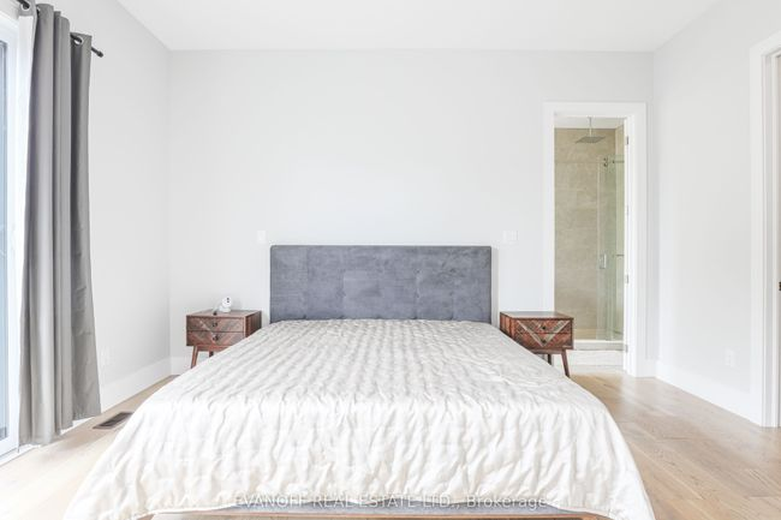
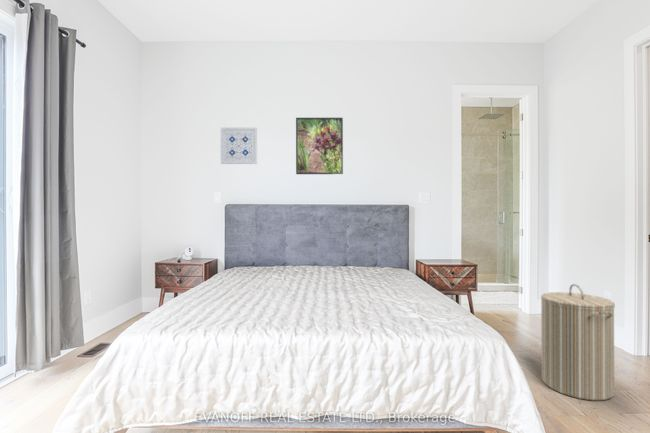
+ laundry hamper (576, 335)
+ wall art (238, 145)
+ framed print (319, 146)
